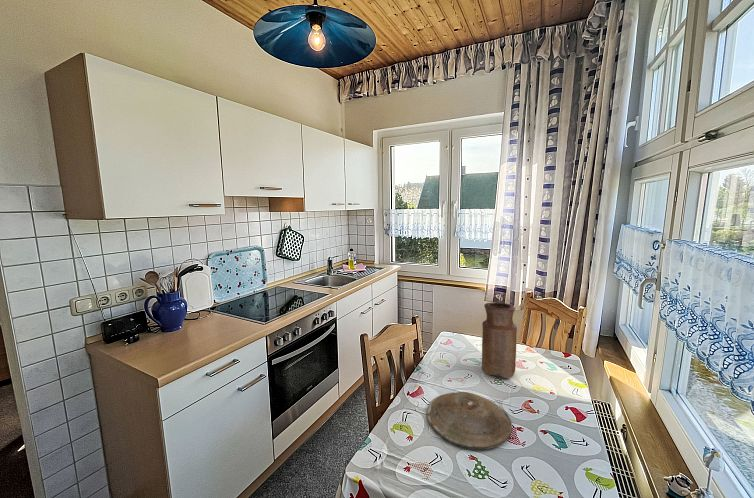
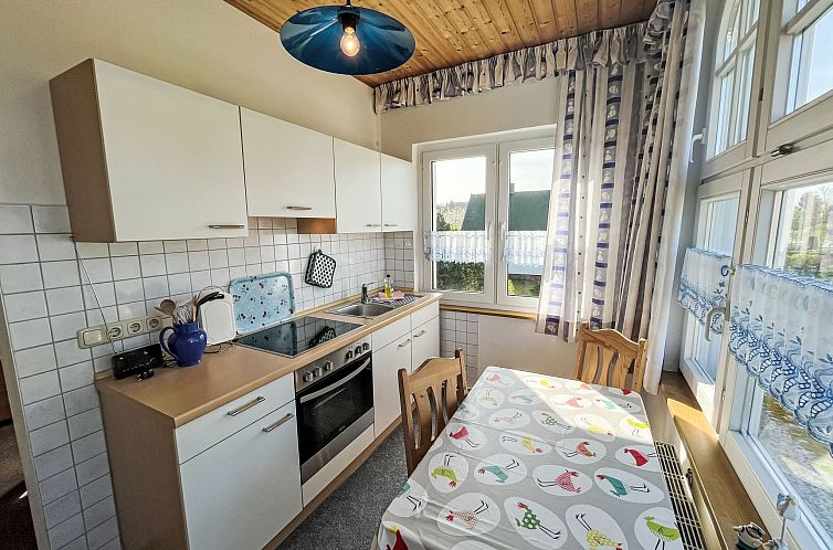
- vase (498, 338)
- plate (467, 410)
